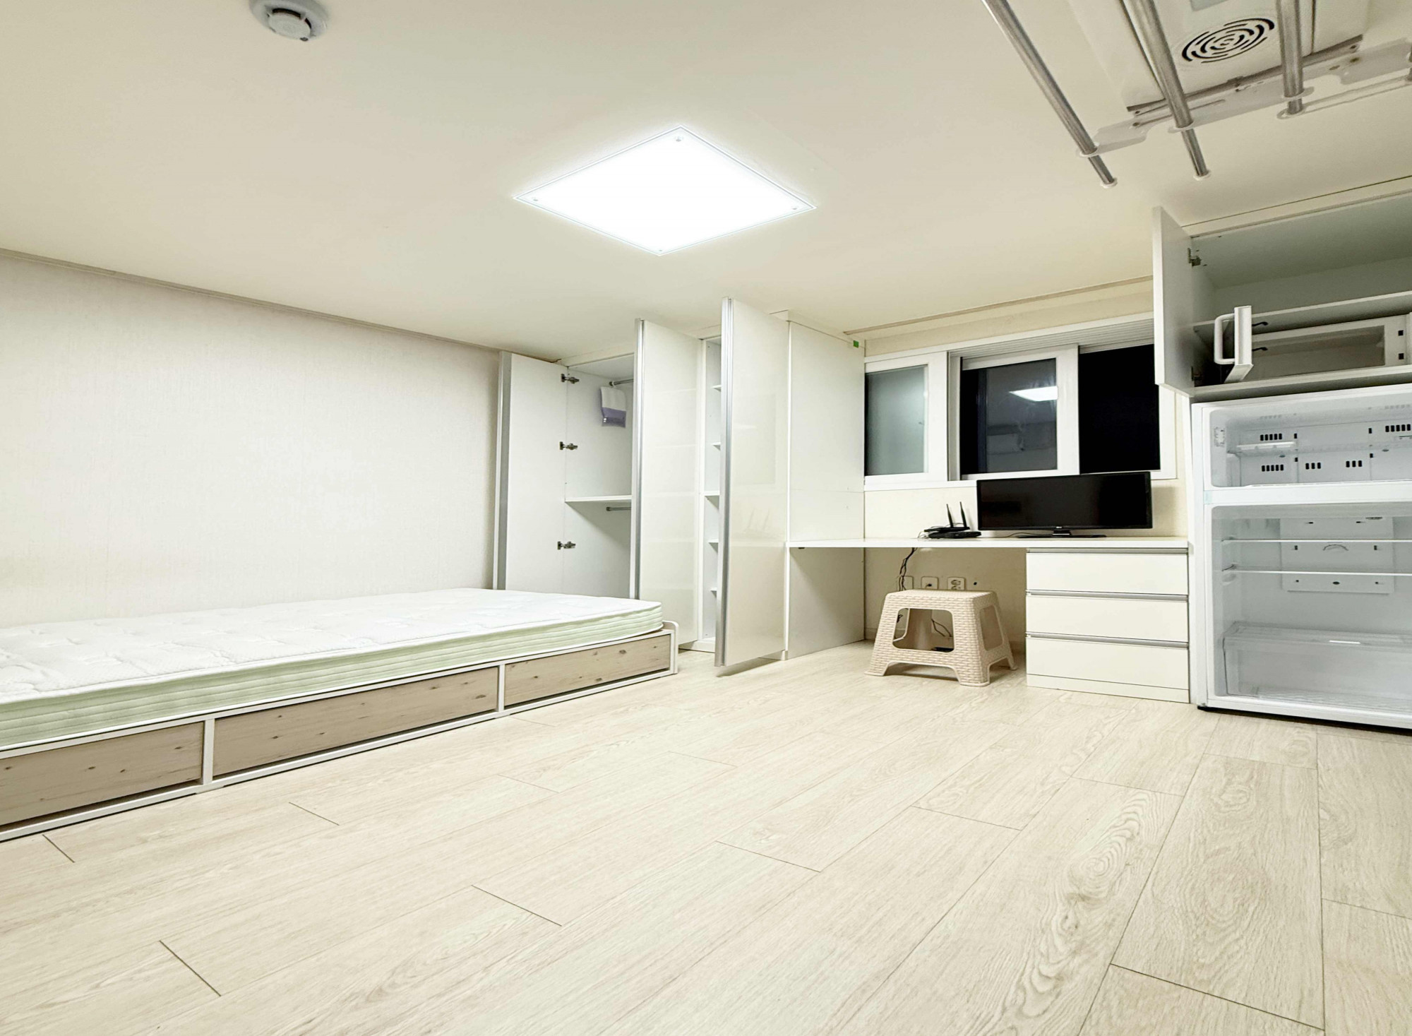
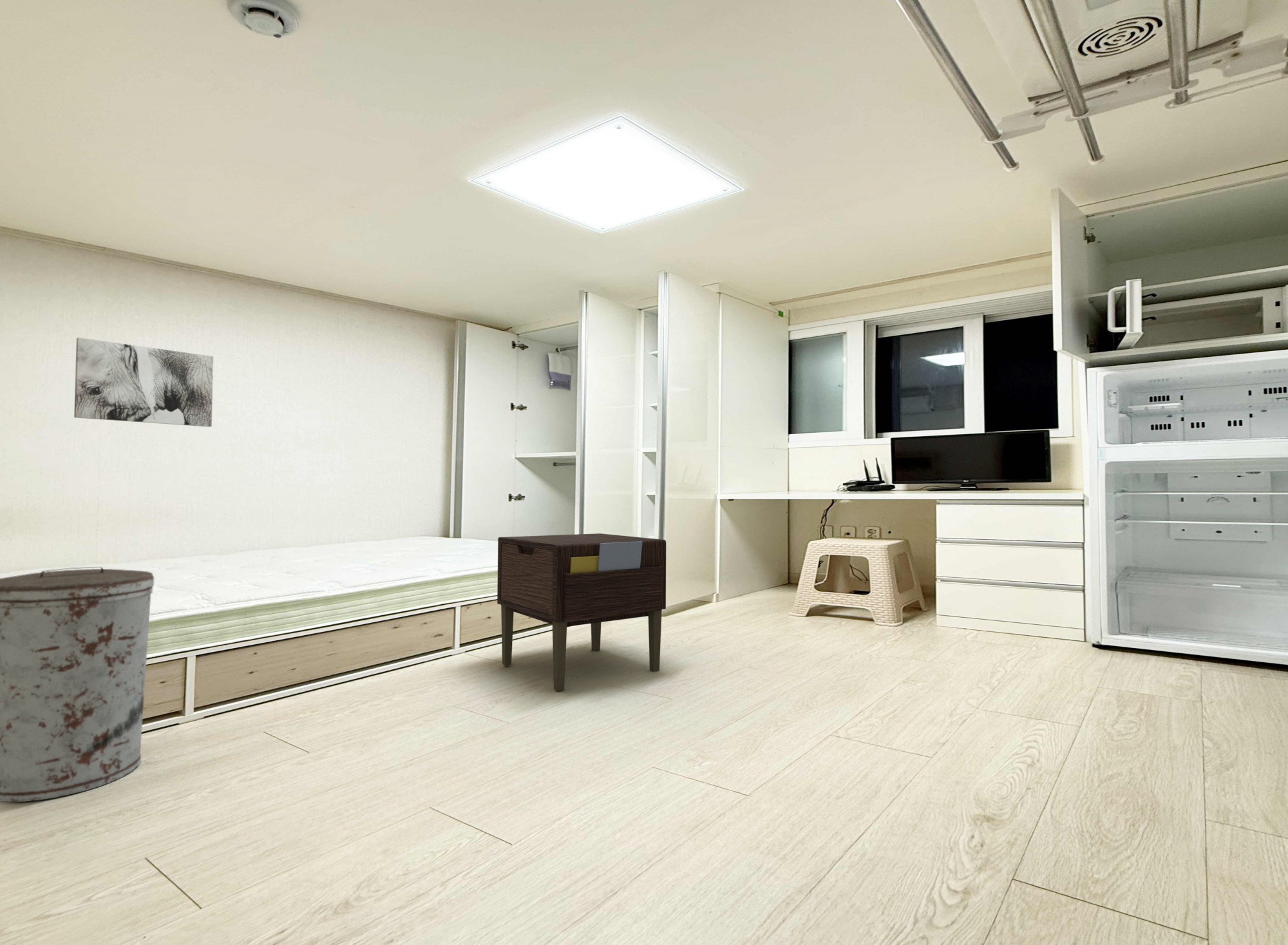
+ trash can (70, 671)
+ wall art (147, 385)
+ nightstand (582, 603)
